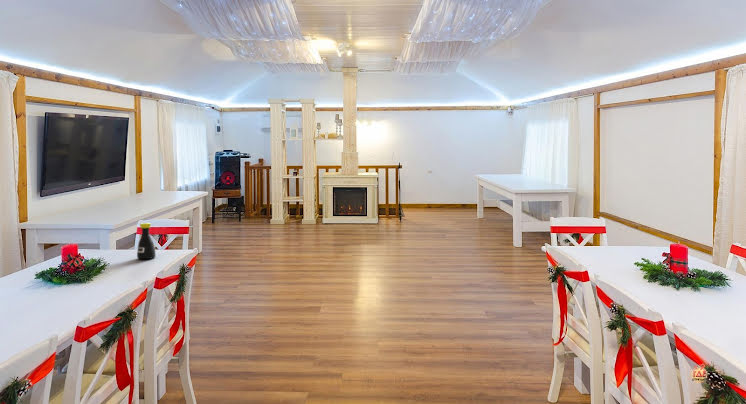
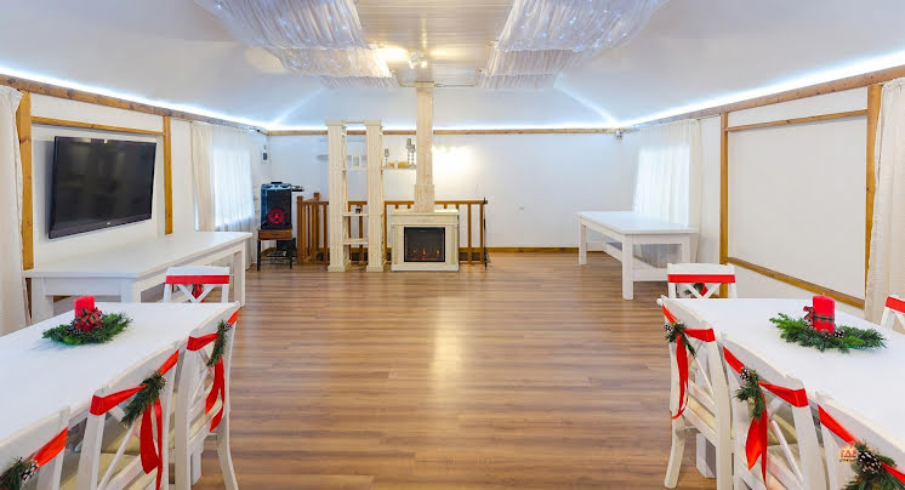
- bottle (145, 240)
